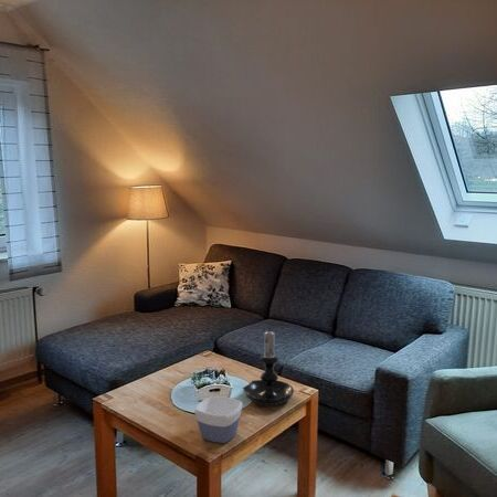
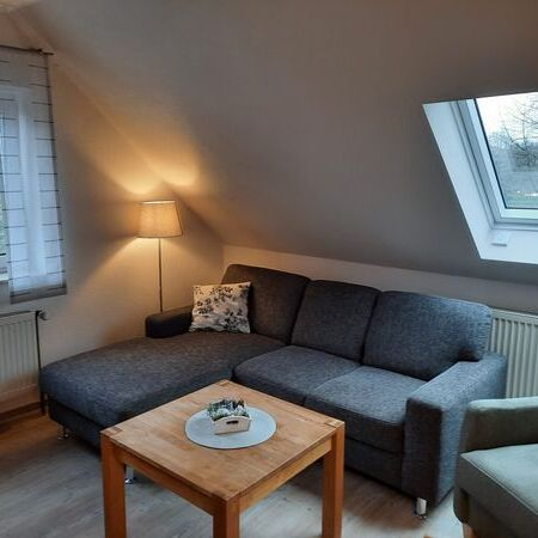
- bowl (219, 420)
- candle holder (267, 362)
